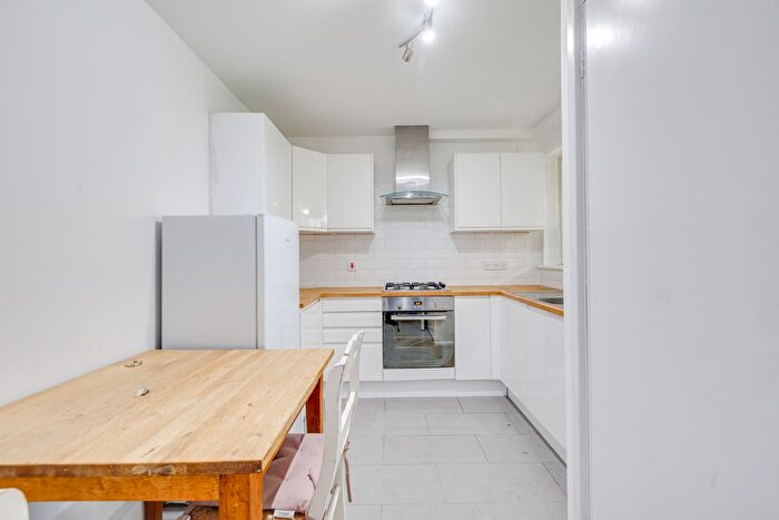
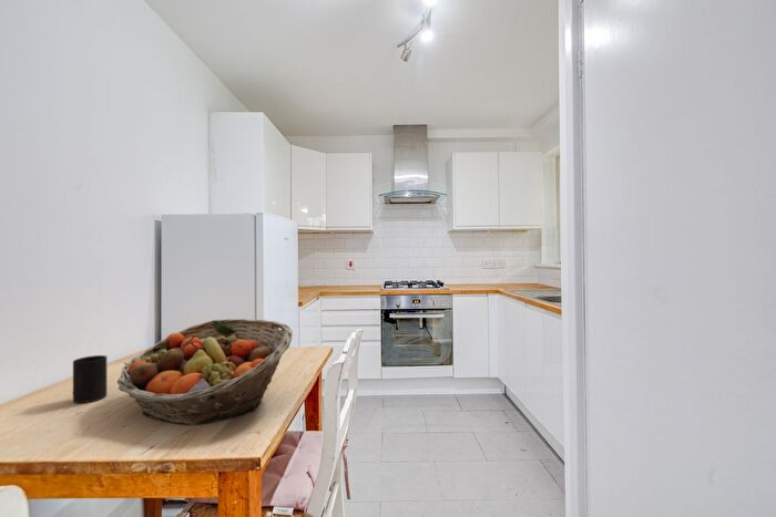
+ fruit basket (211, 363)
+ cup (90, 378)
